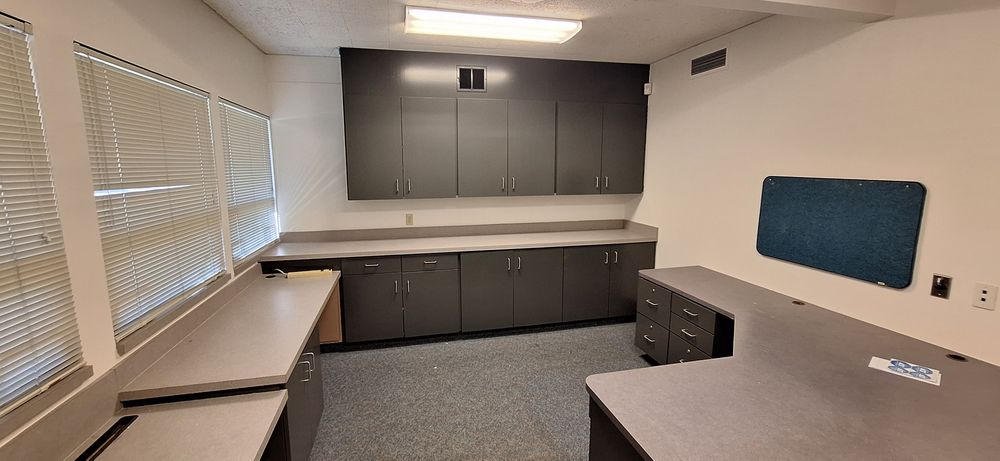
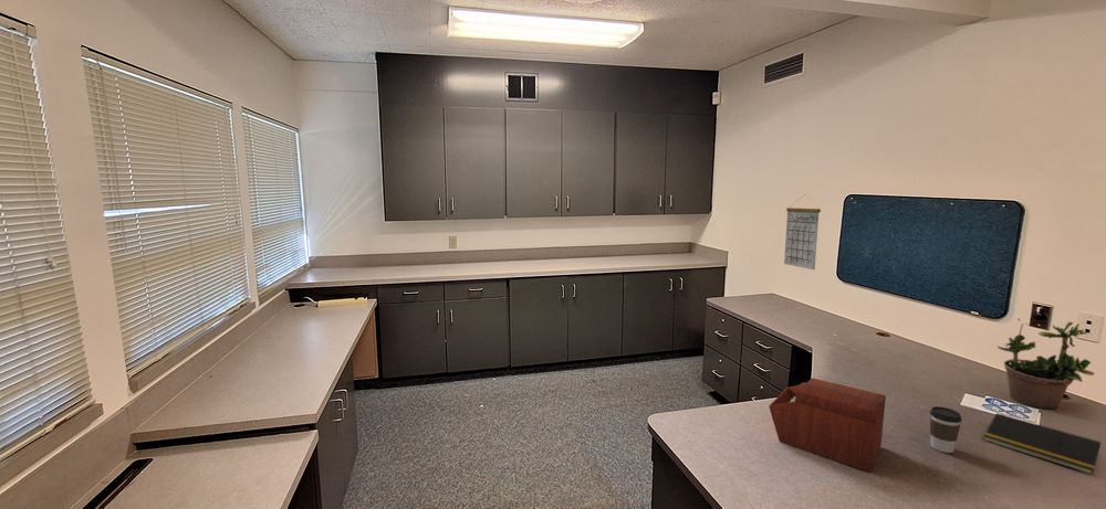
+ sewing box (825, 412)
+ coffee cup (943, 430)
+ potted plant (1042, 358)
+ calendar (801, 231)
+ notepad (1040, 441)
